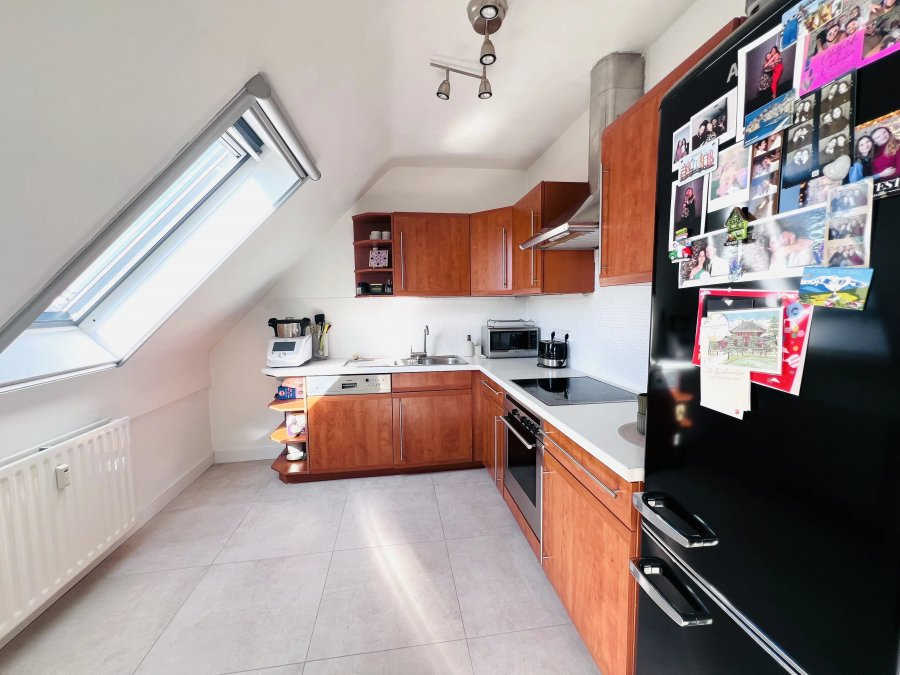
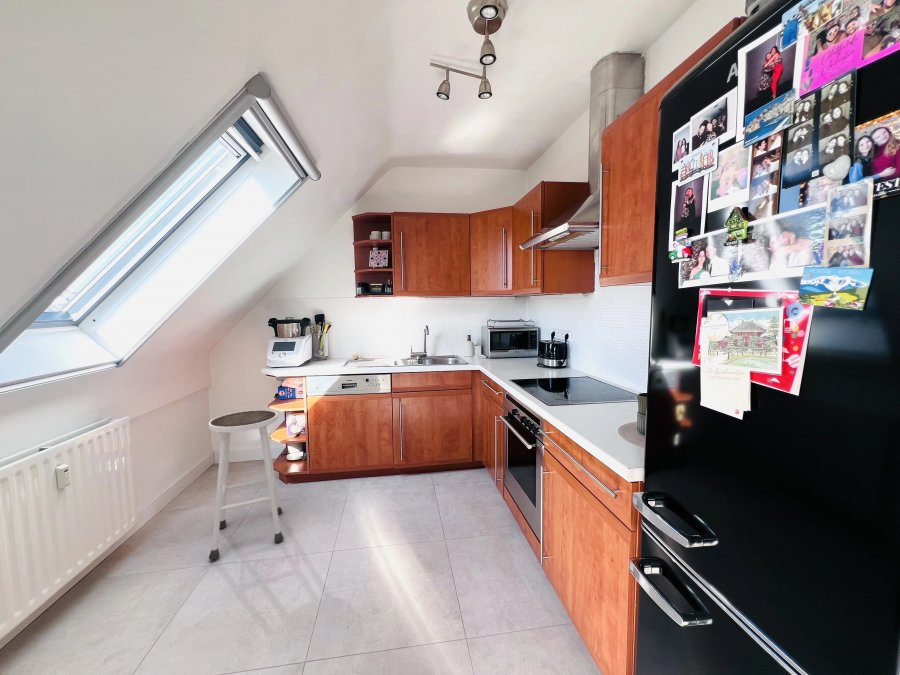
+ stool (247, 482)
